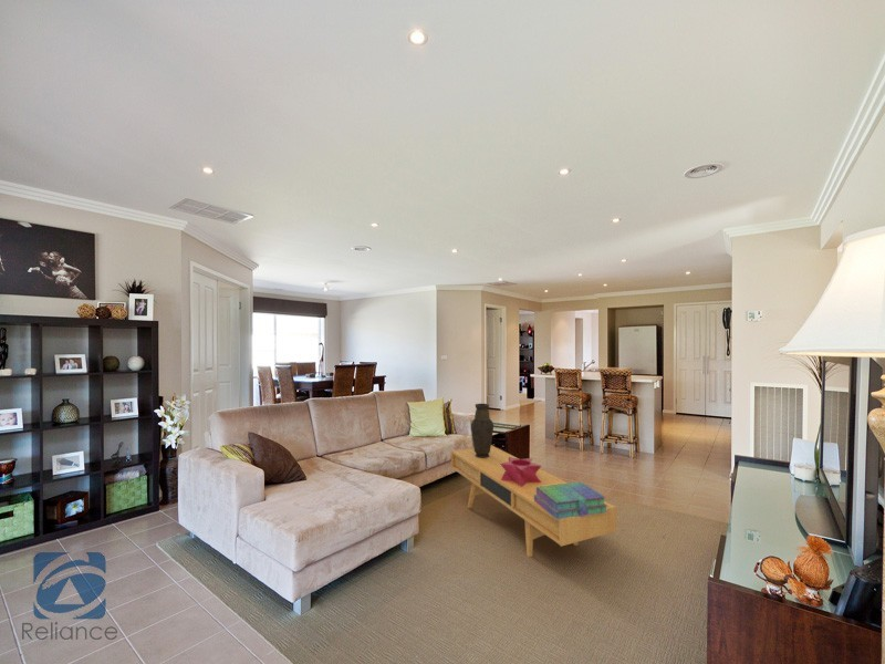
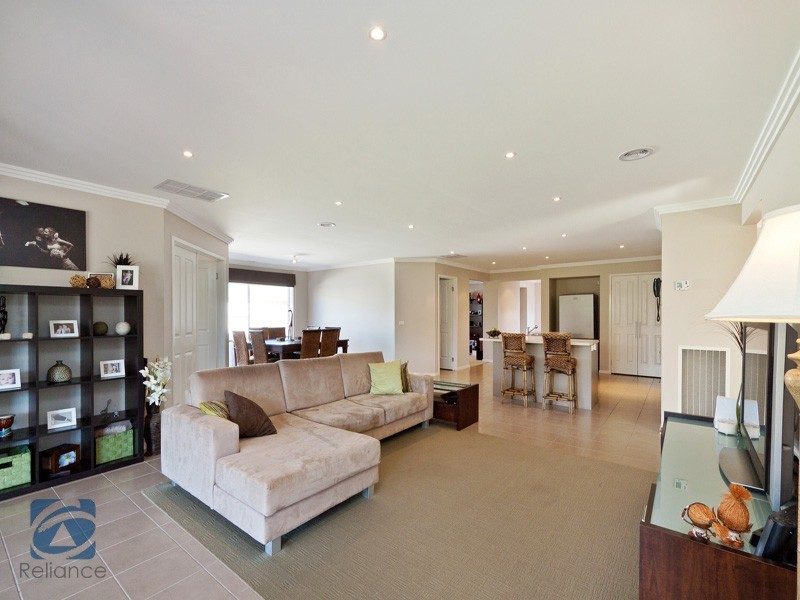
- vase (481, 429)
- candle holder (521, 469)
- stack of books (569, 497)
- tv console (518, 498)
